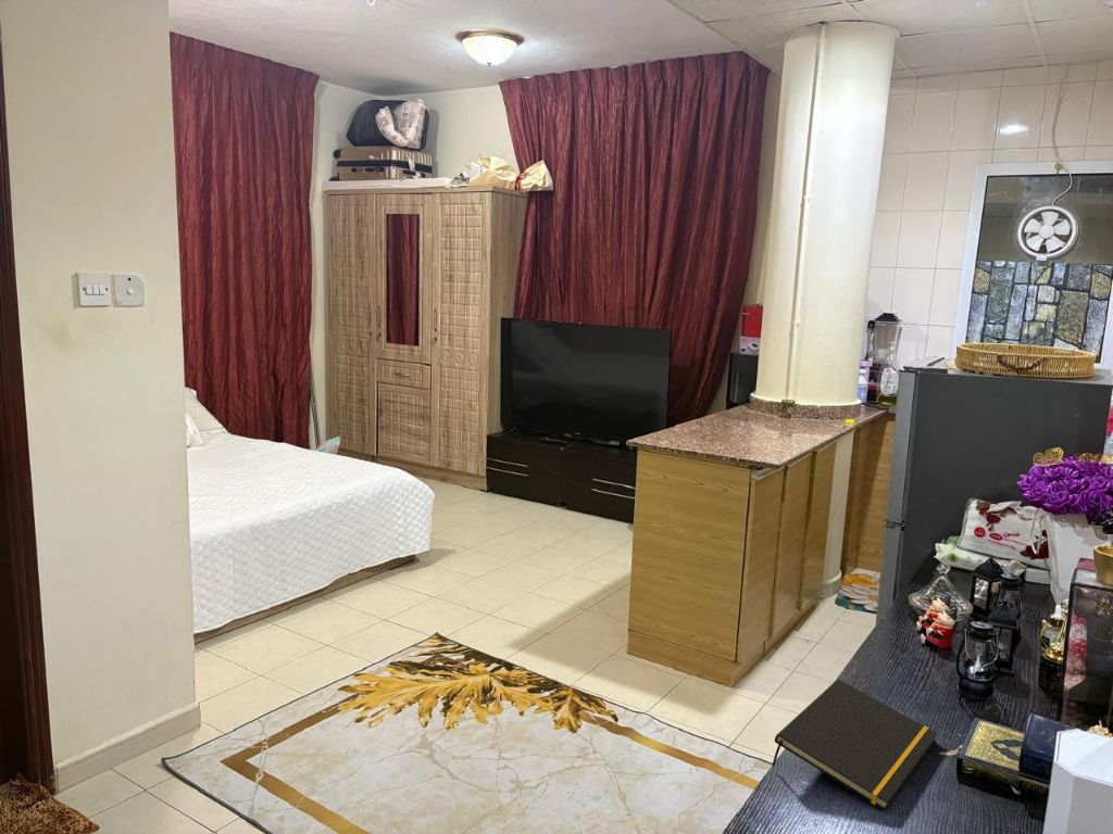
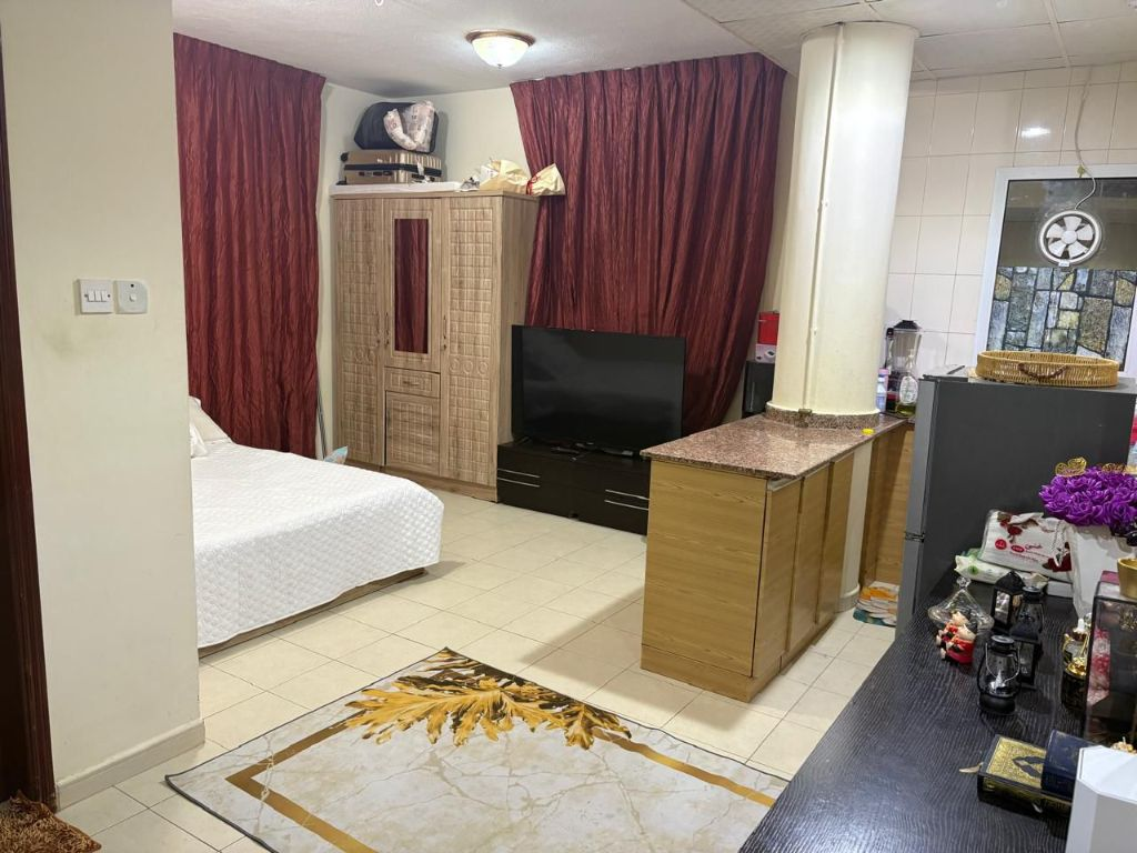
- notepad (858, 737)
